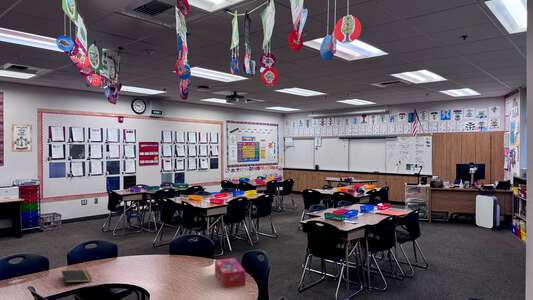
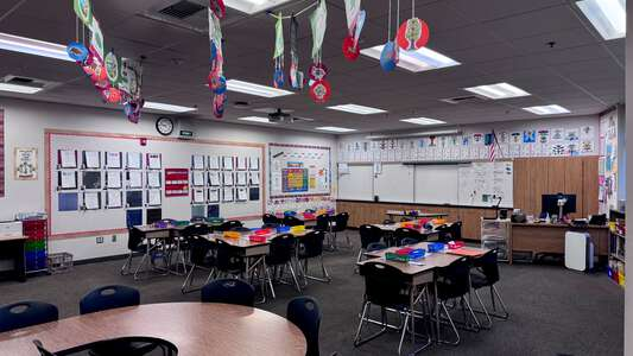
- notepad (76, 275)
- tissue box (229, 272)
